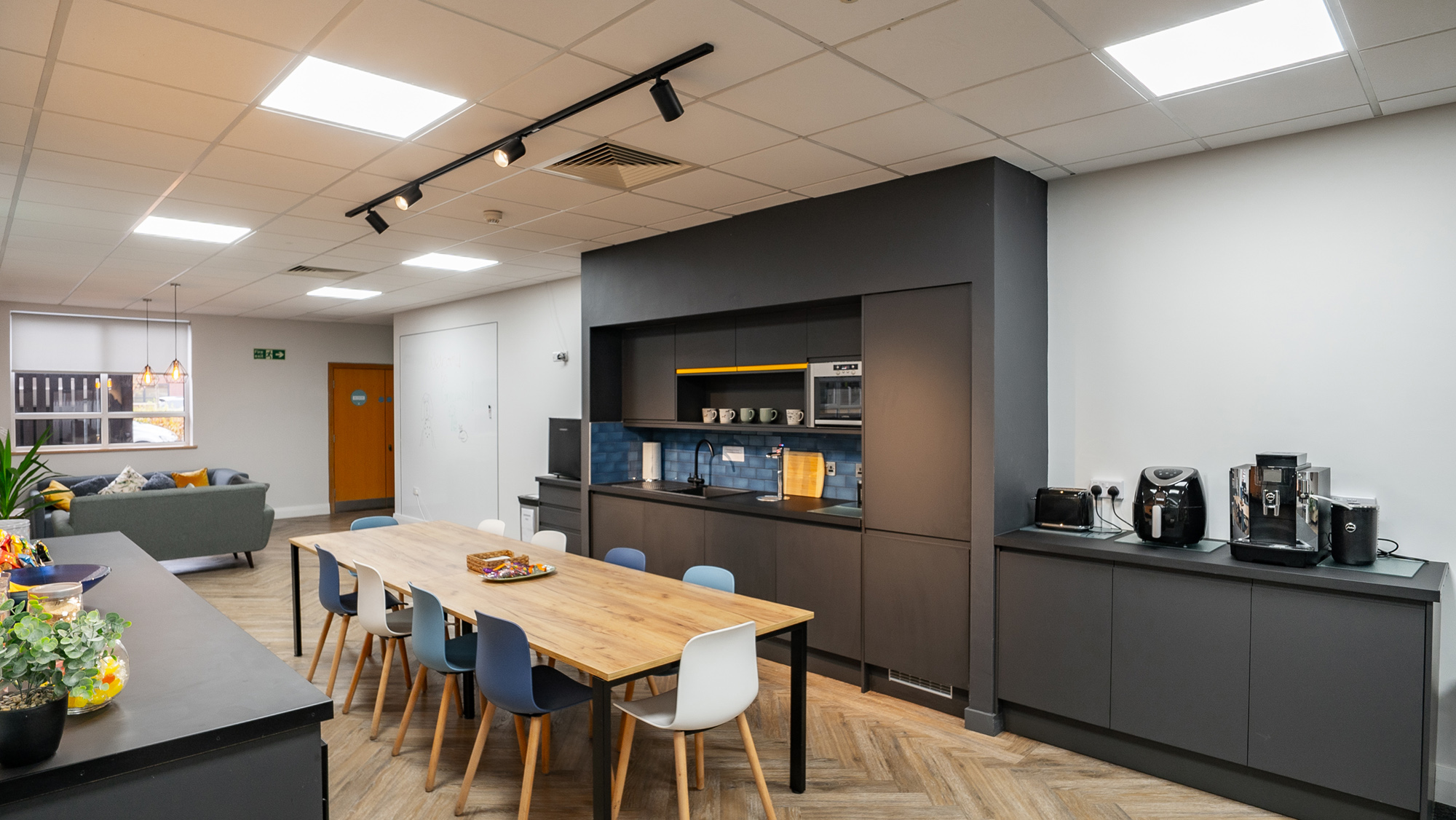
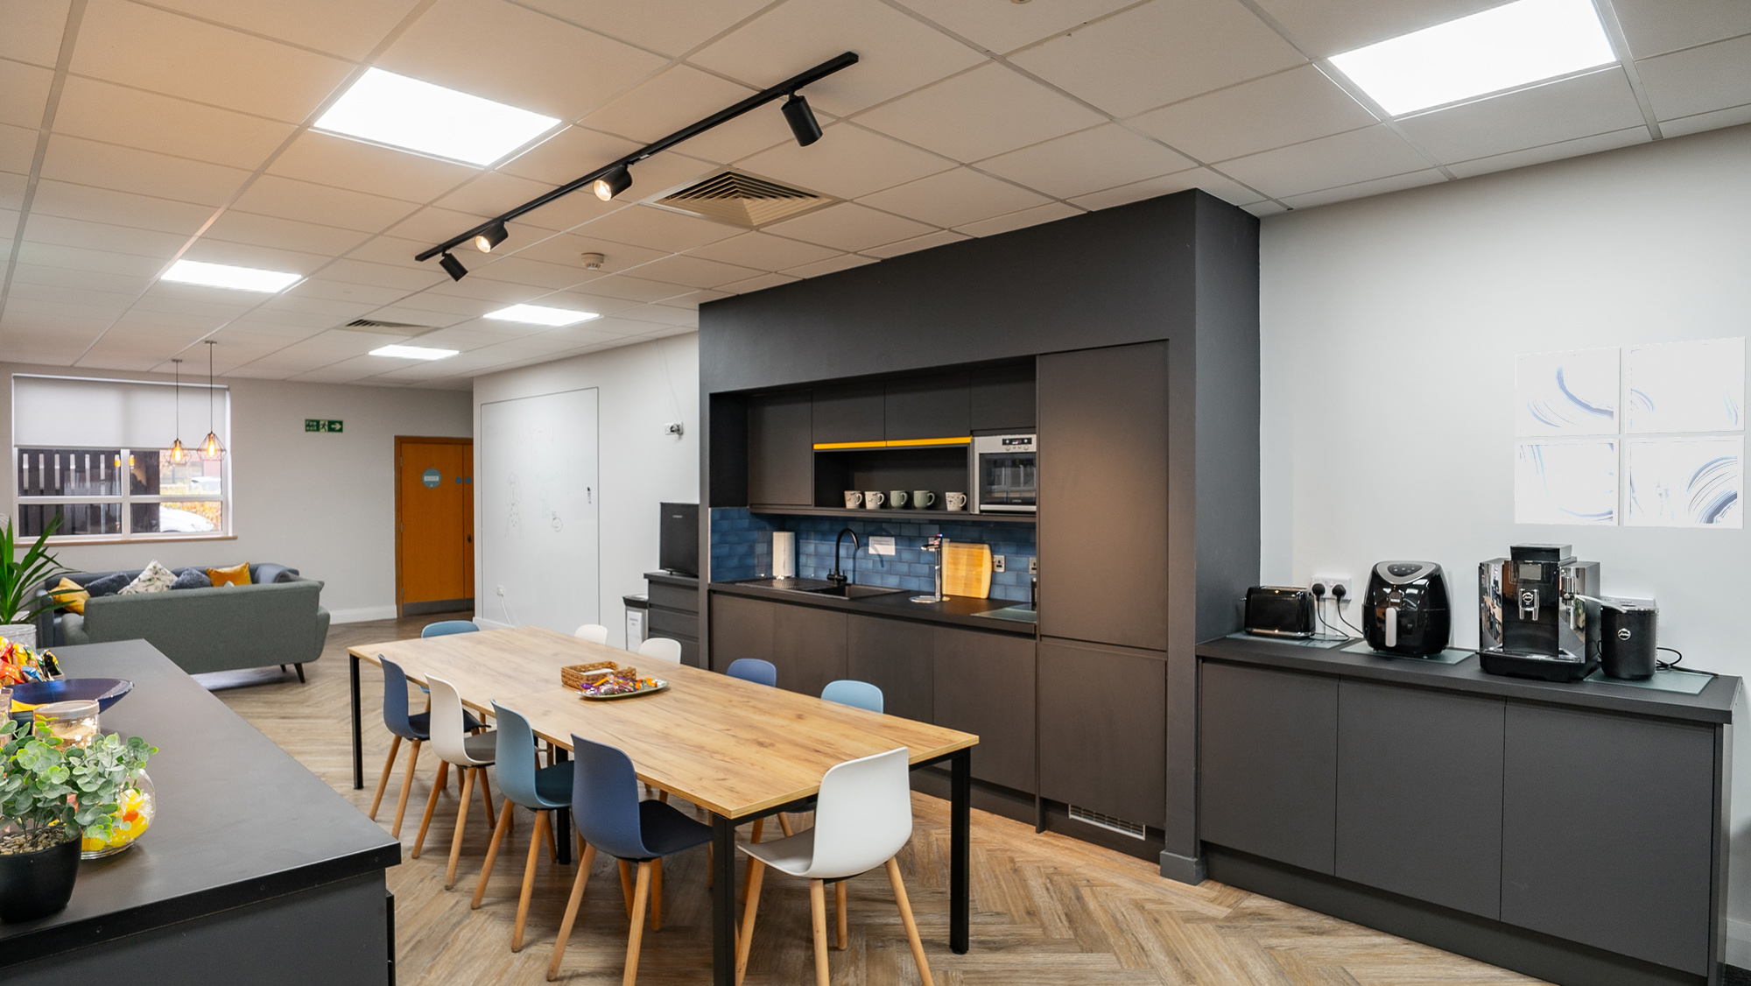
+ wall art (1625, 439)
